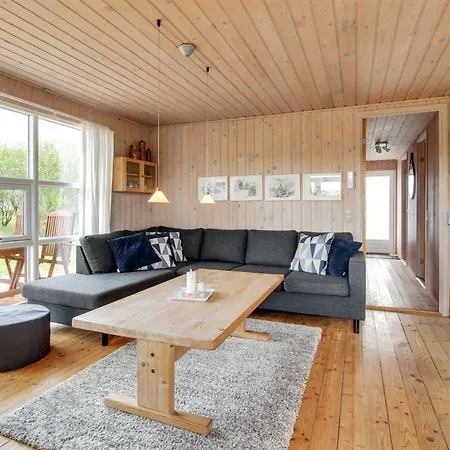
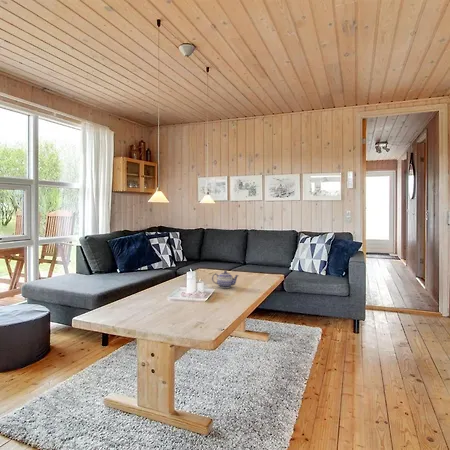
+ teapot (225, 279)
